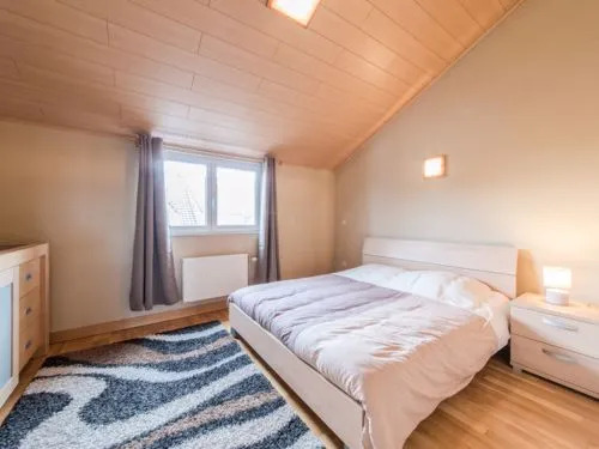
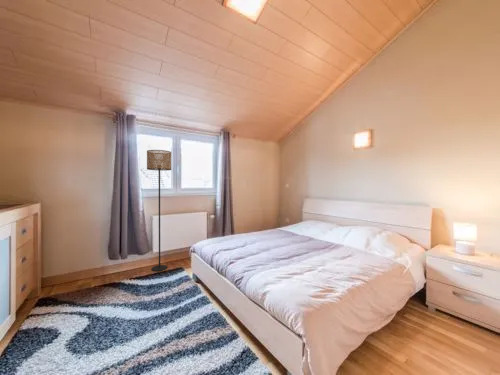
+ floor lamp (159, 209)
